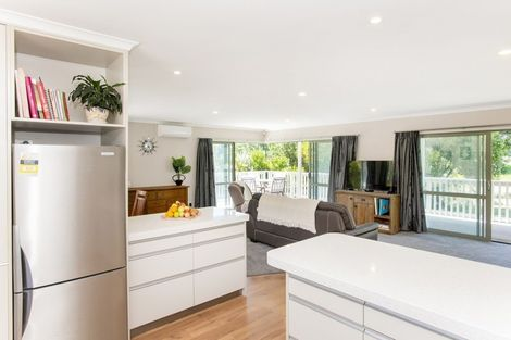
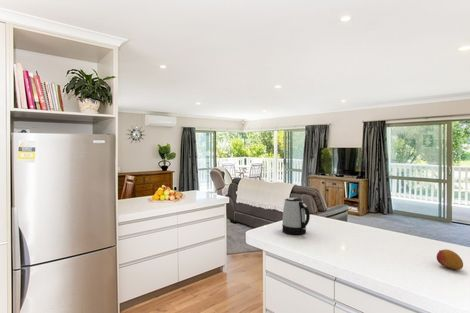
+ kettle (296, 215)
+ fruit (449, 259)
